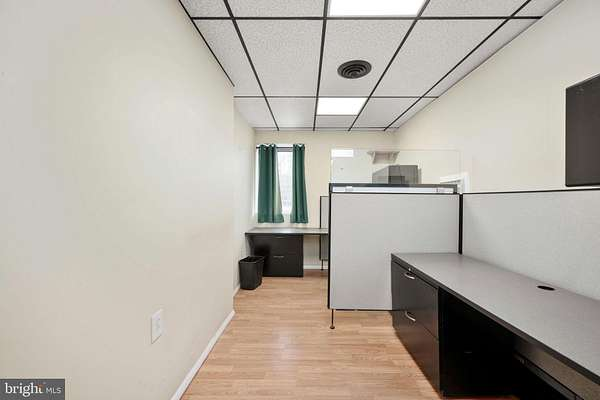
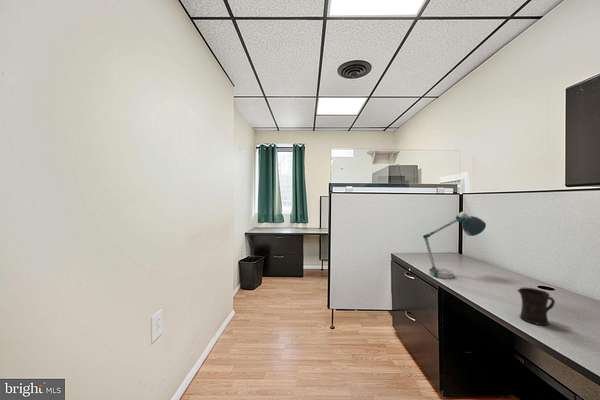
+ mug (535, 305)
+ desk lamp (464, 231)
